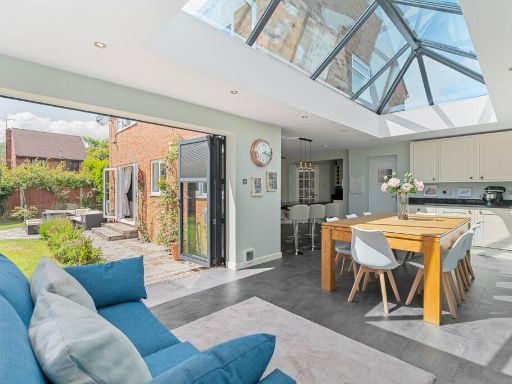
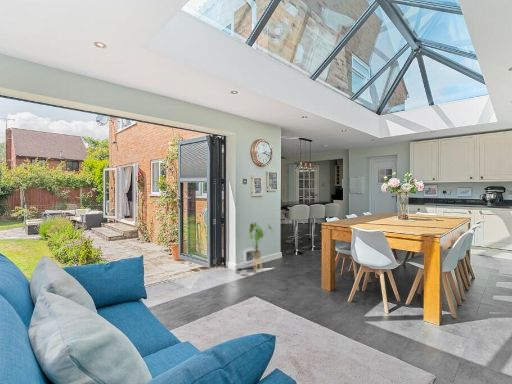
+ house plant (257, 245)
